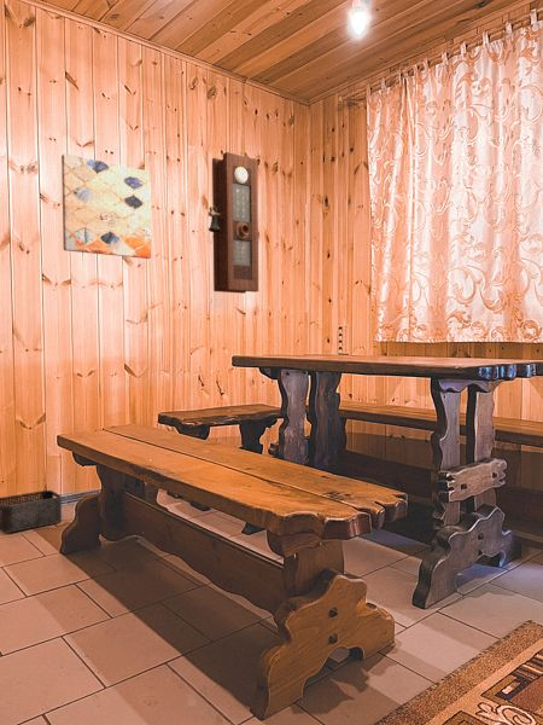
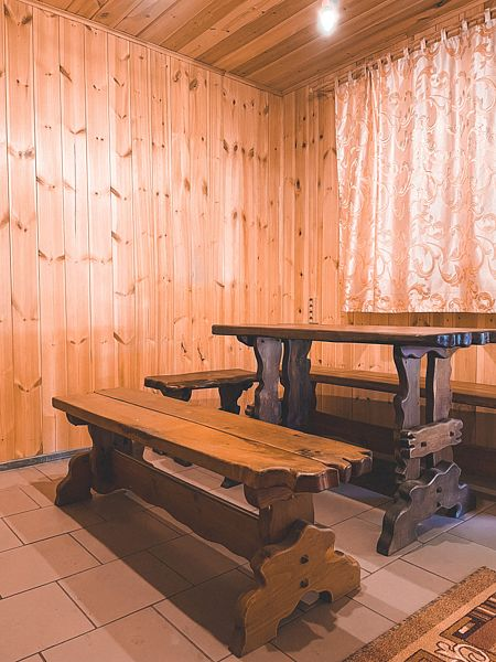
- wall art (107, 209)
- storage bin (28, 510)
- pendulum clock (232, 224)
